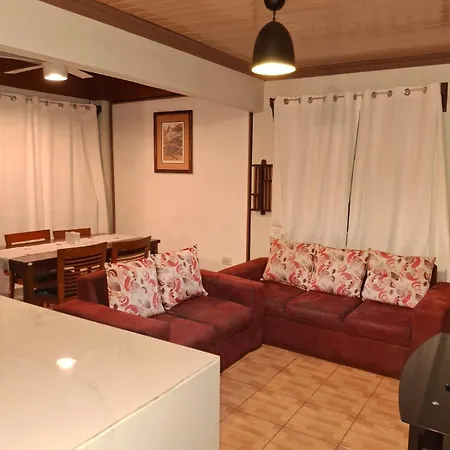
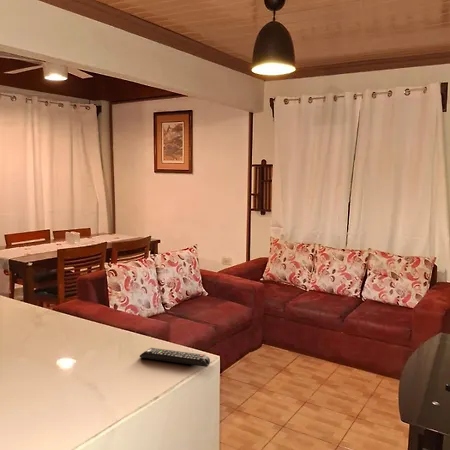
+ remote control (174, 357)
